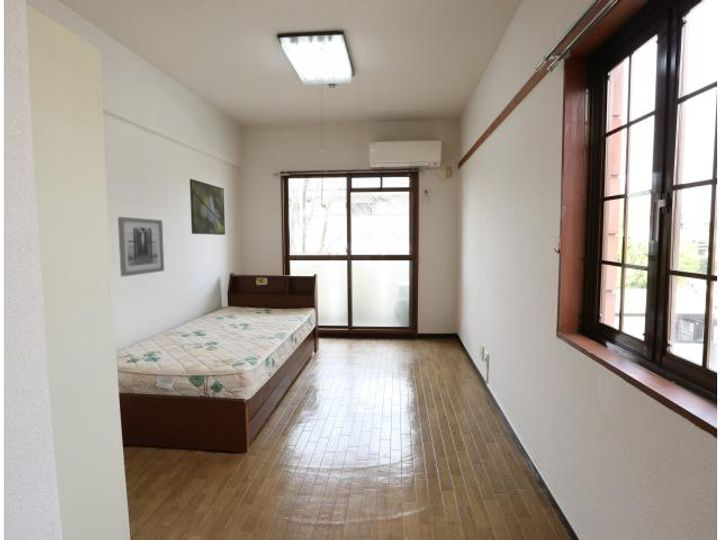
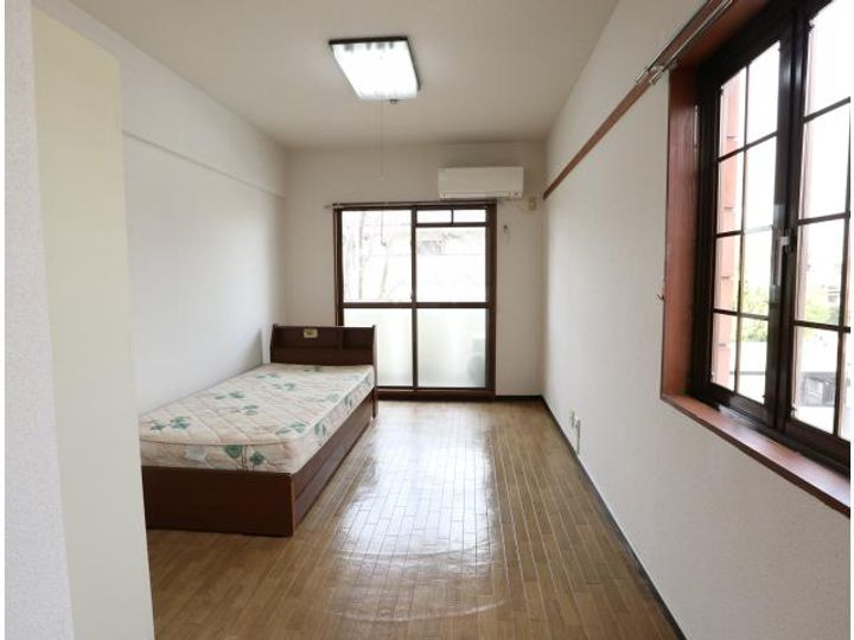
- wall art (143, 246)
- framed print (209, 209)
